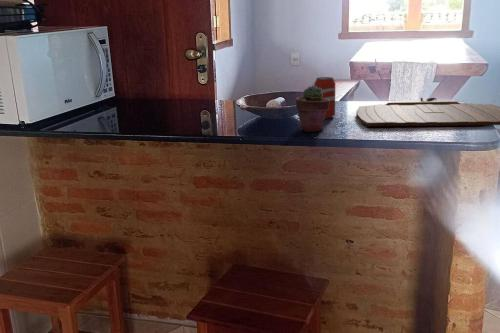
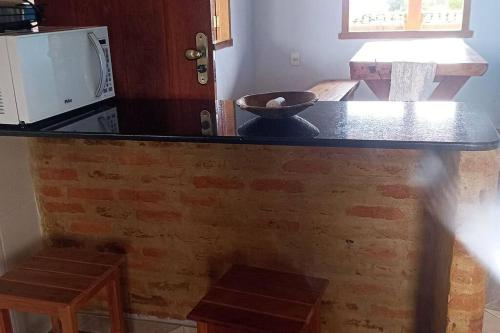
- beverage can (324, 97)
- potted succulent (312, 107)
- cutting board (430, 109)
